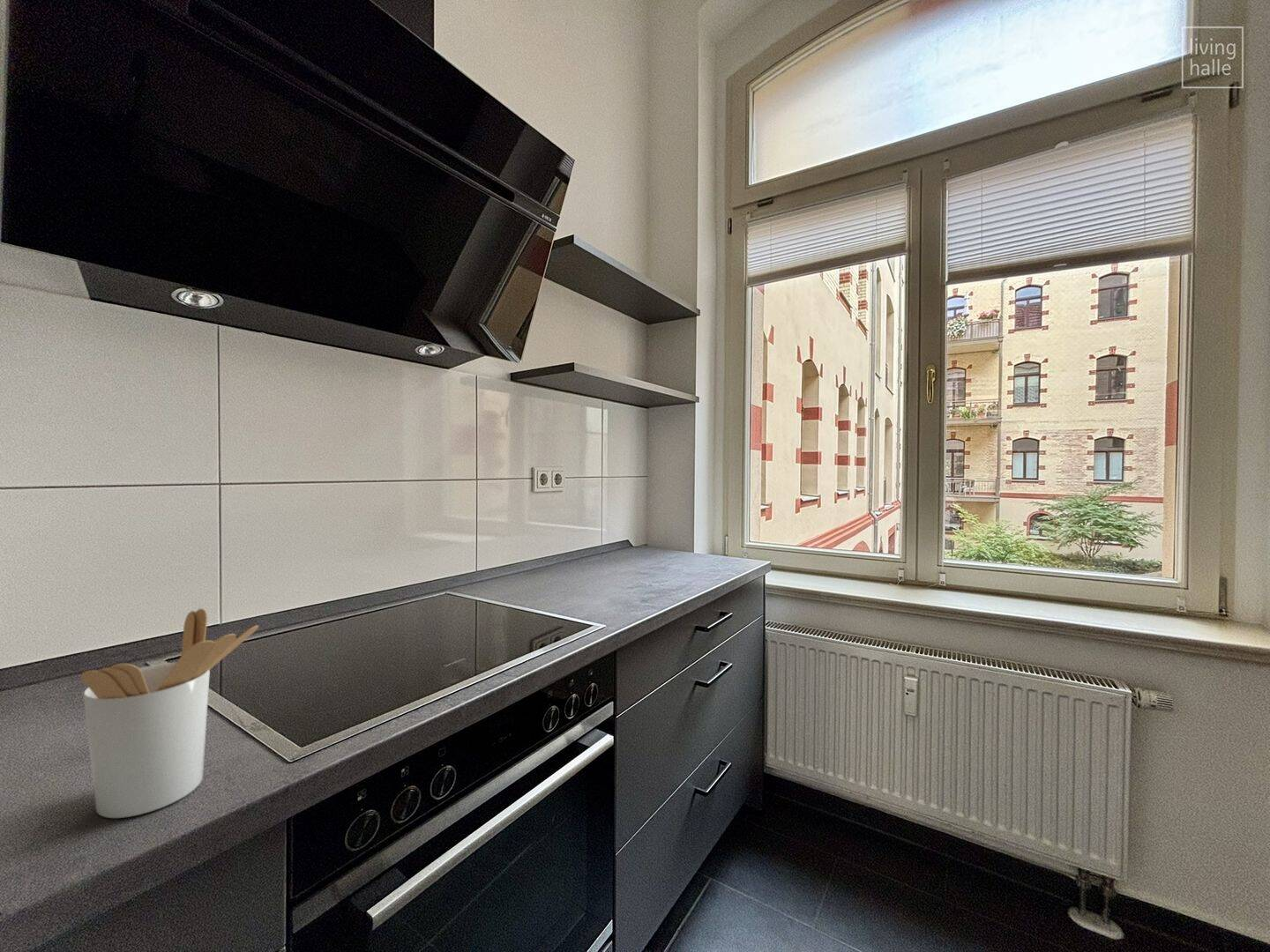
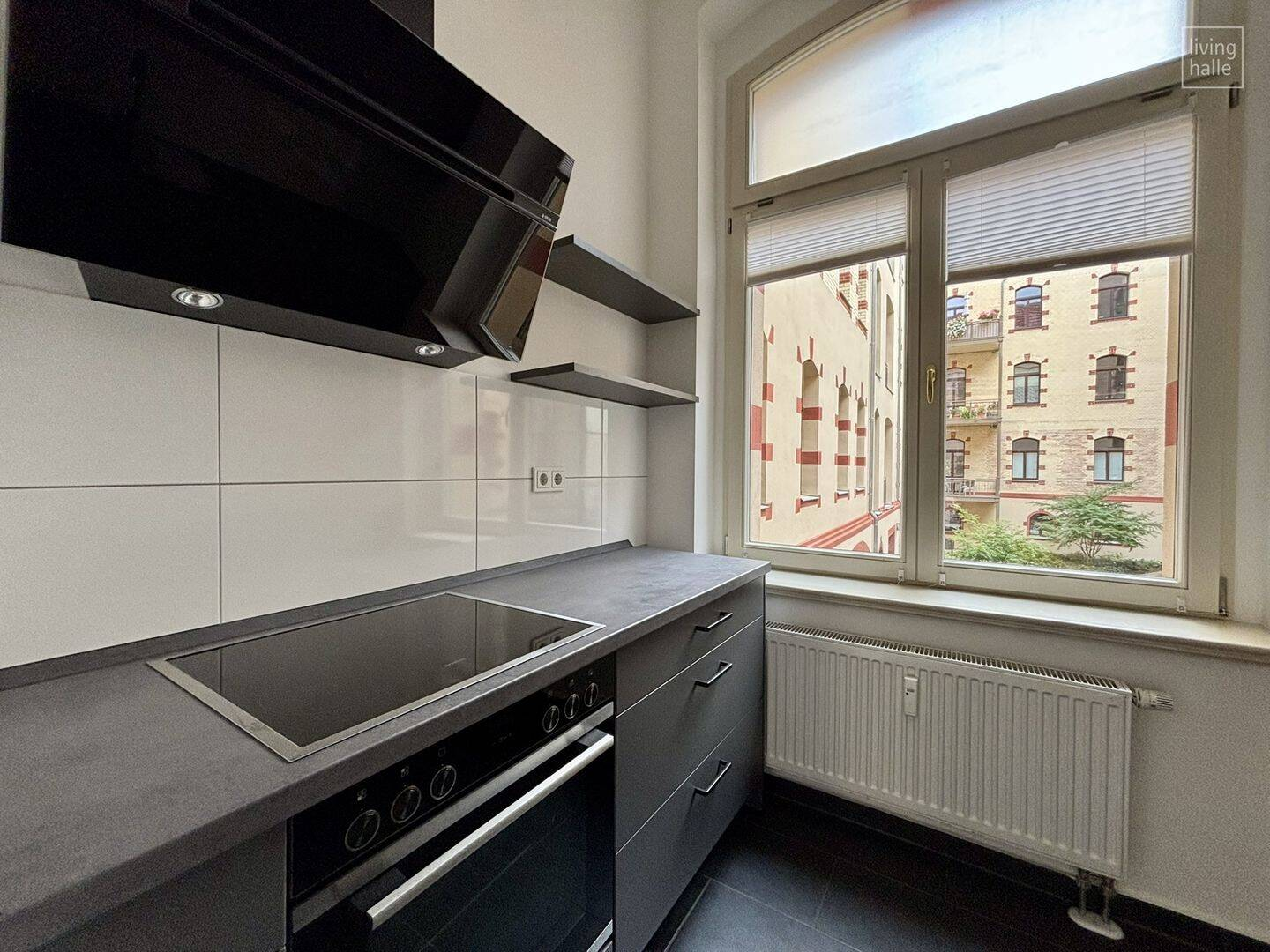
- utensil holder (175, 708)
